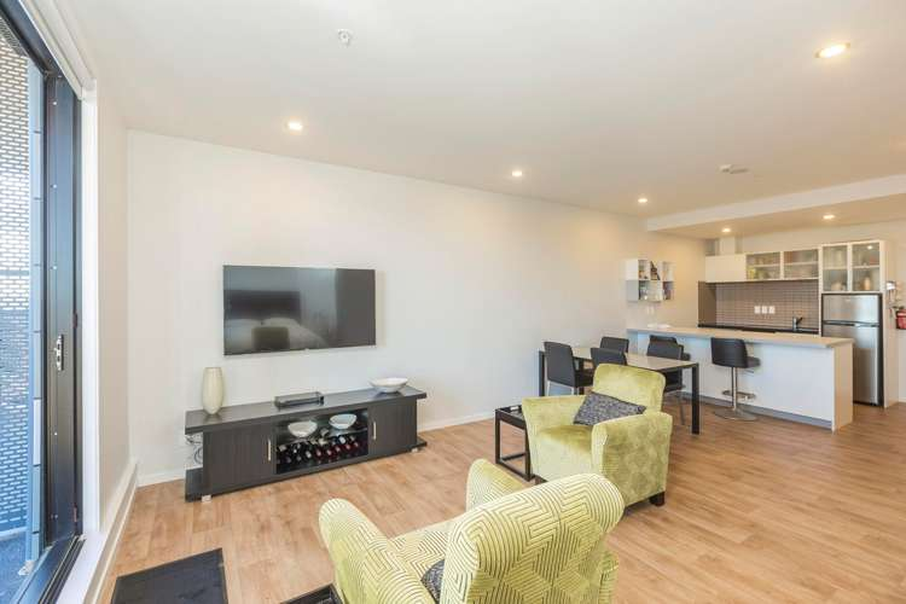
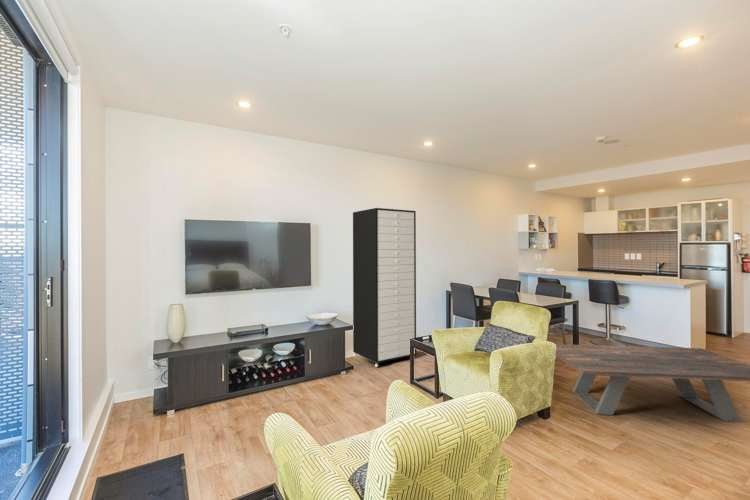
+ storage cabinet (384, 284)
+ coffee table (648, 376)
